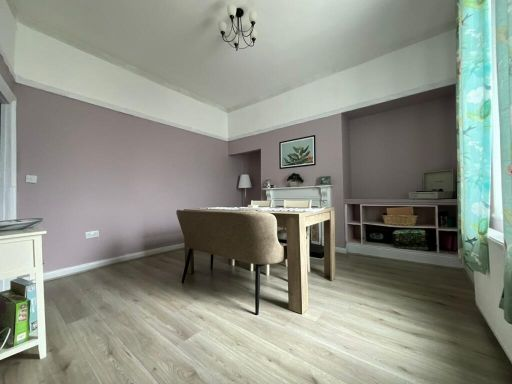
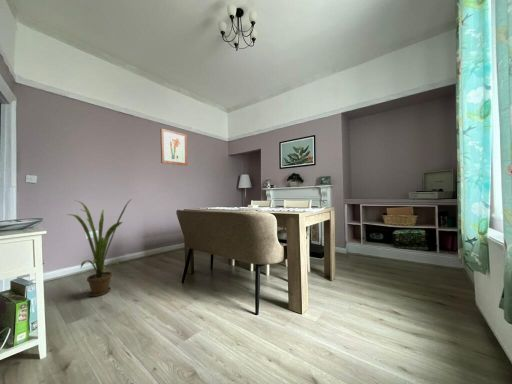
+ wall art (174, 148)
+ house plant (93, 246)
